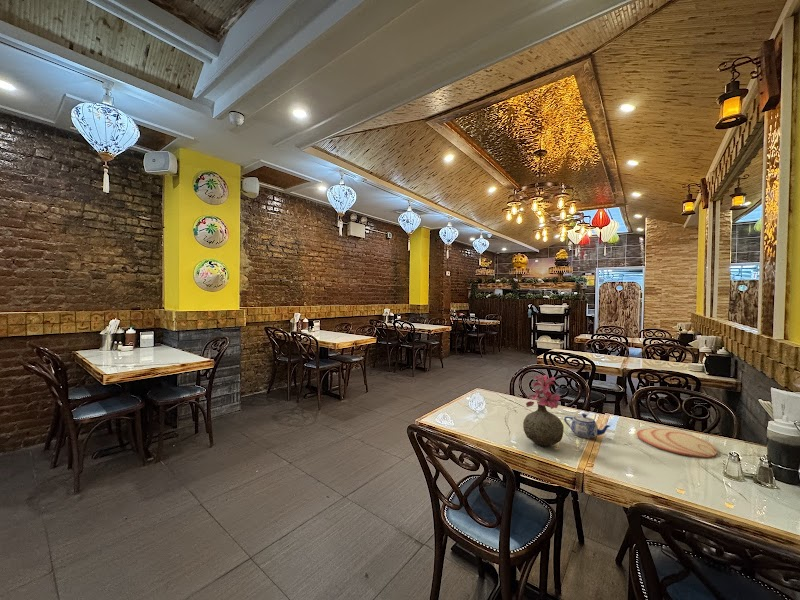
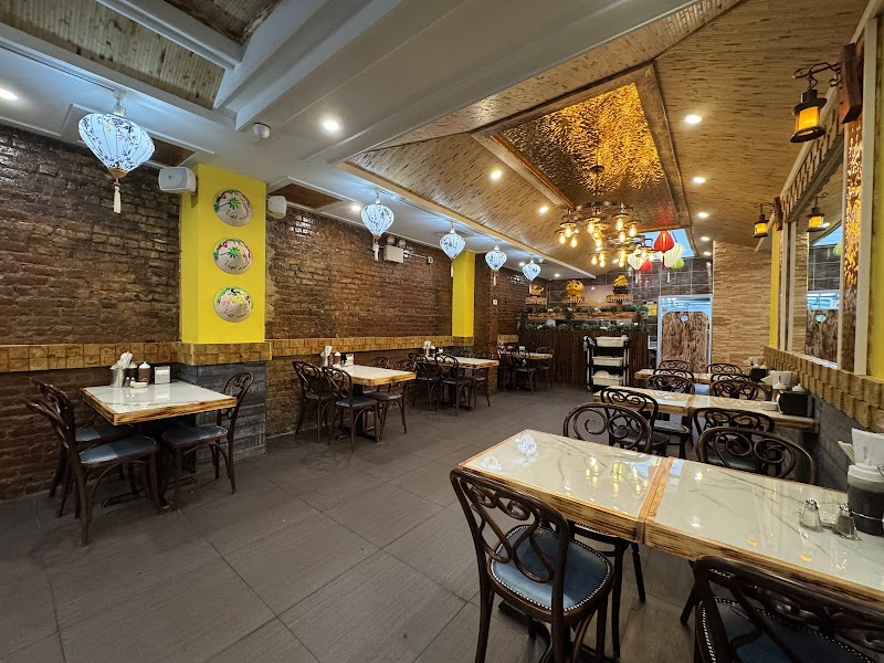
- teapot (586, 425)
- plate (674, 438)
- vase (542, 409)
